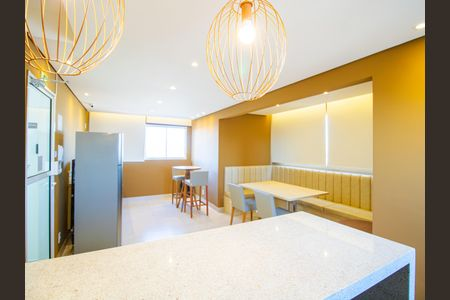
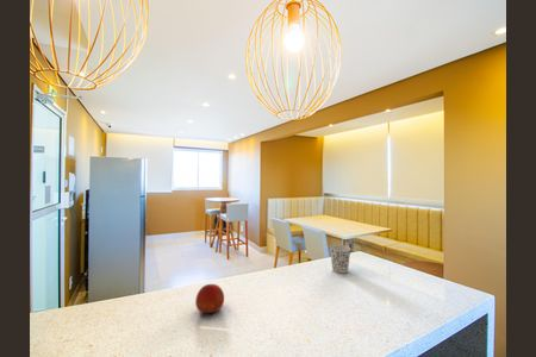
+ cup (339, 258)
+ fruit (210, 298)
